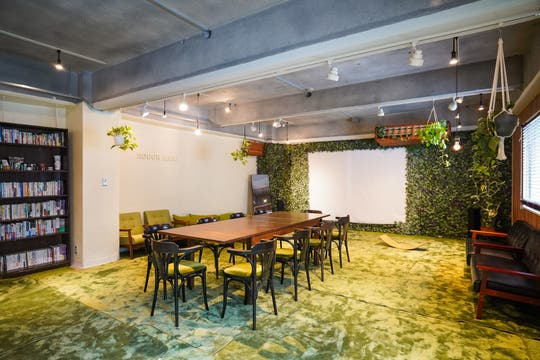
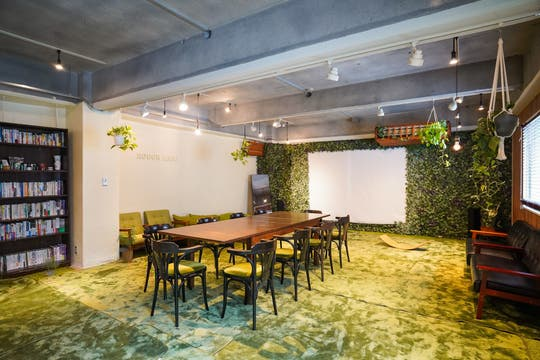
+ potted plant (50, 264)
+ house plant (129, 244)
